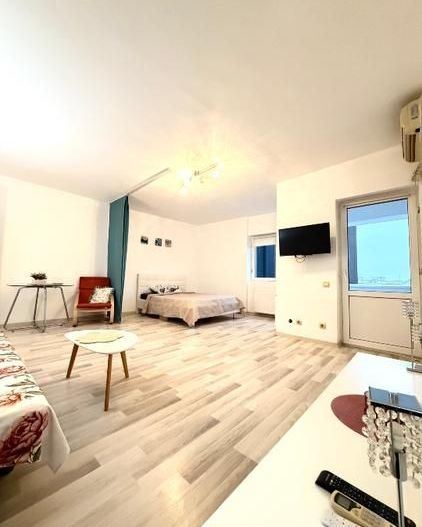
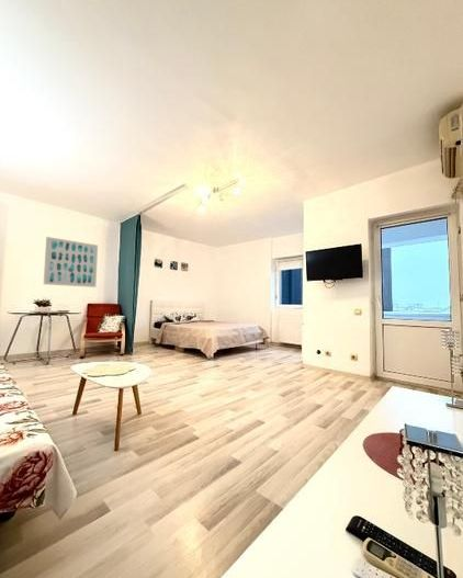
+ wall art (72, 263)
